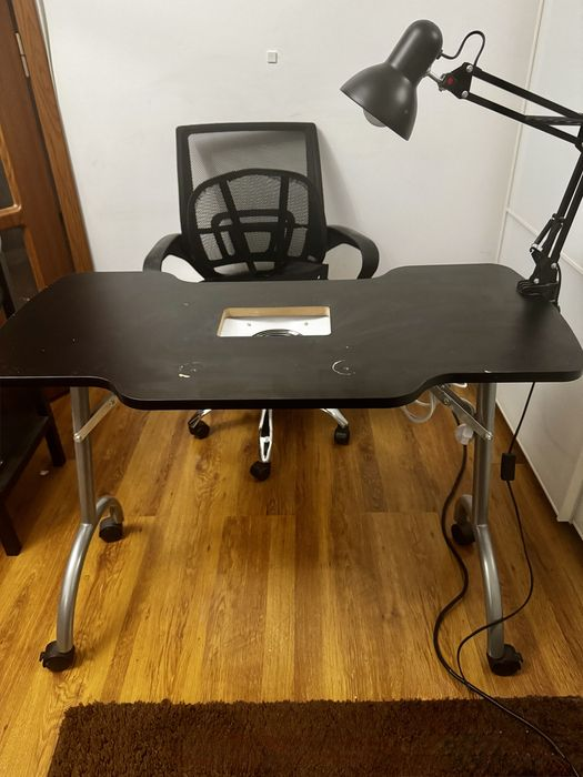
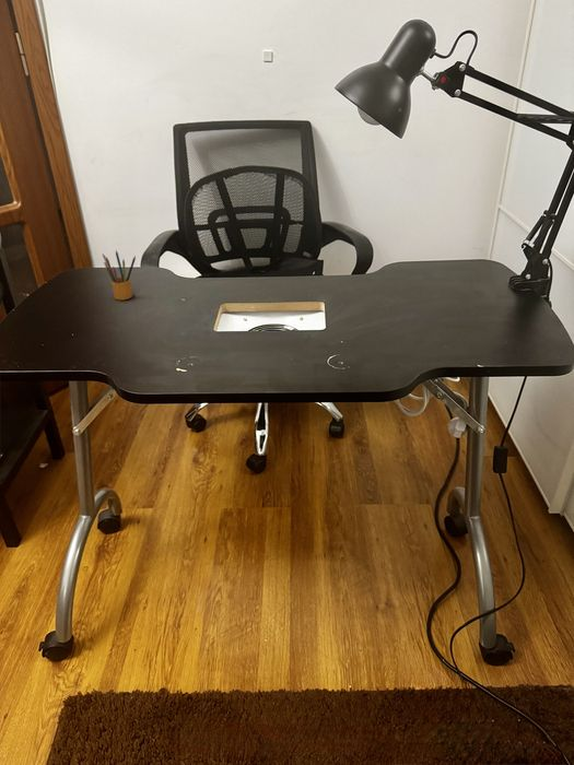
+ pencil box (121, 275)
